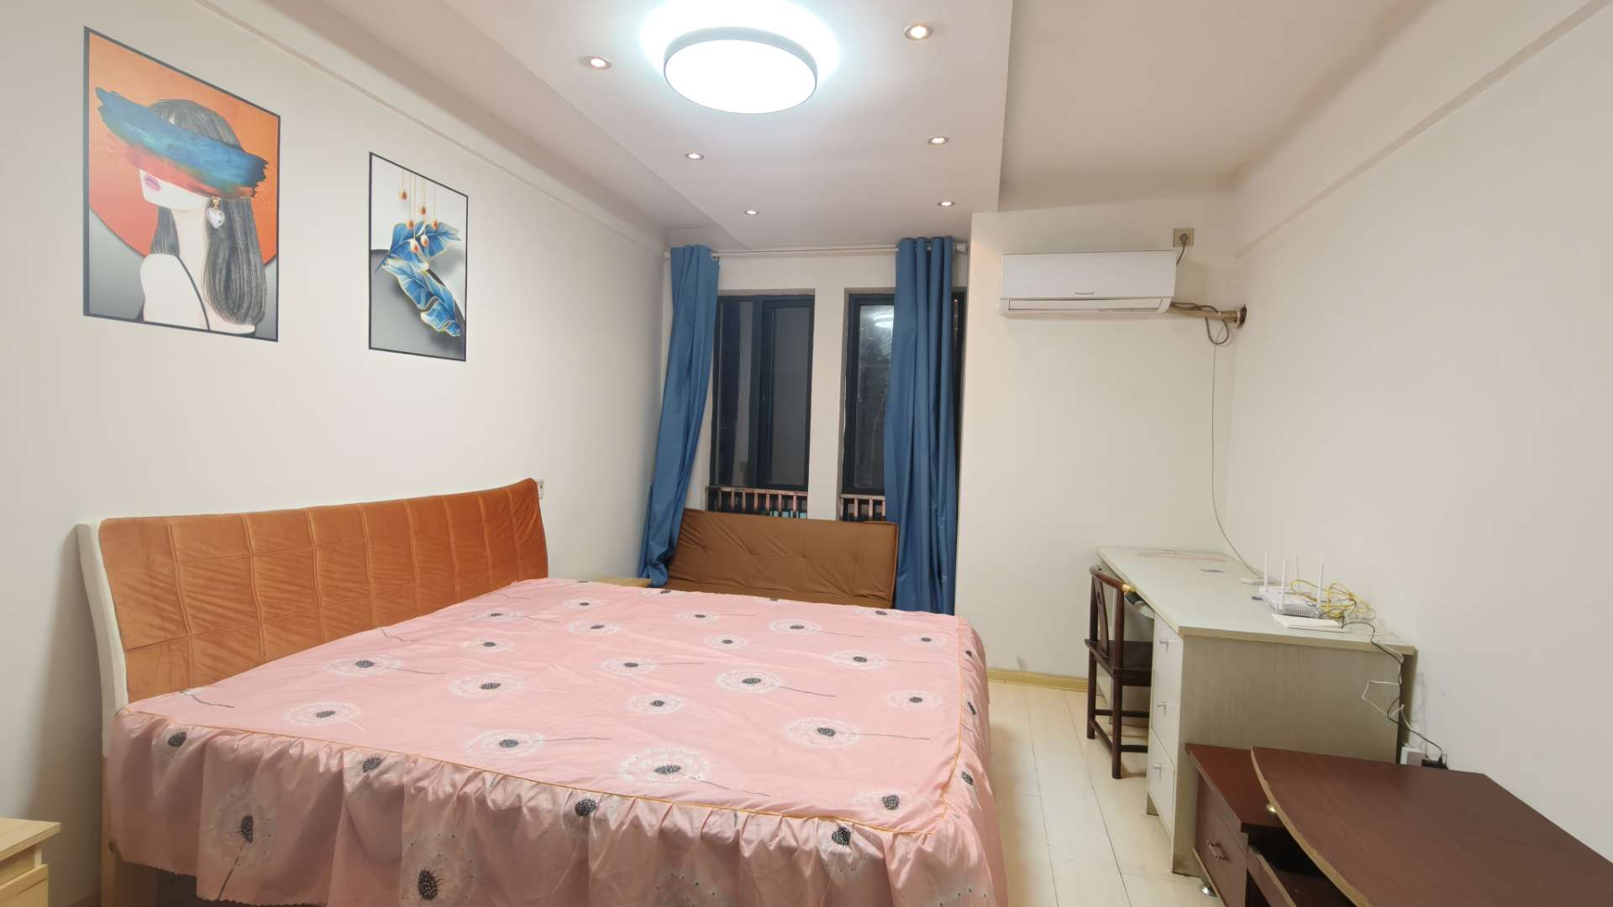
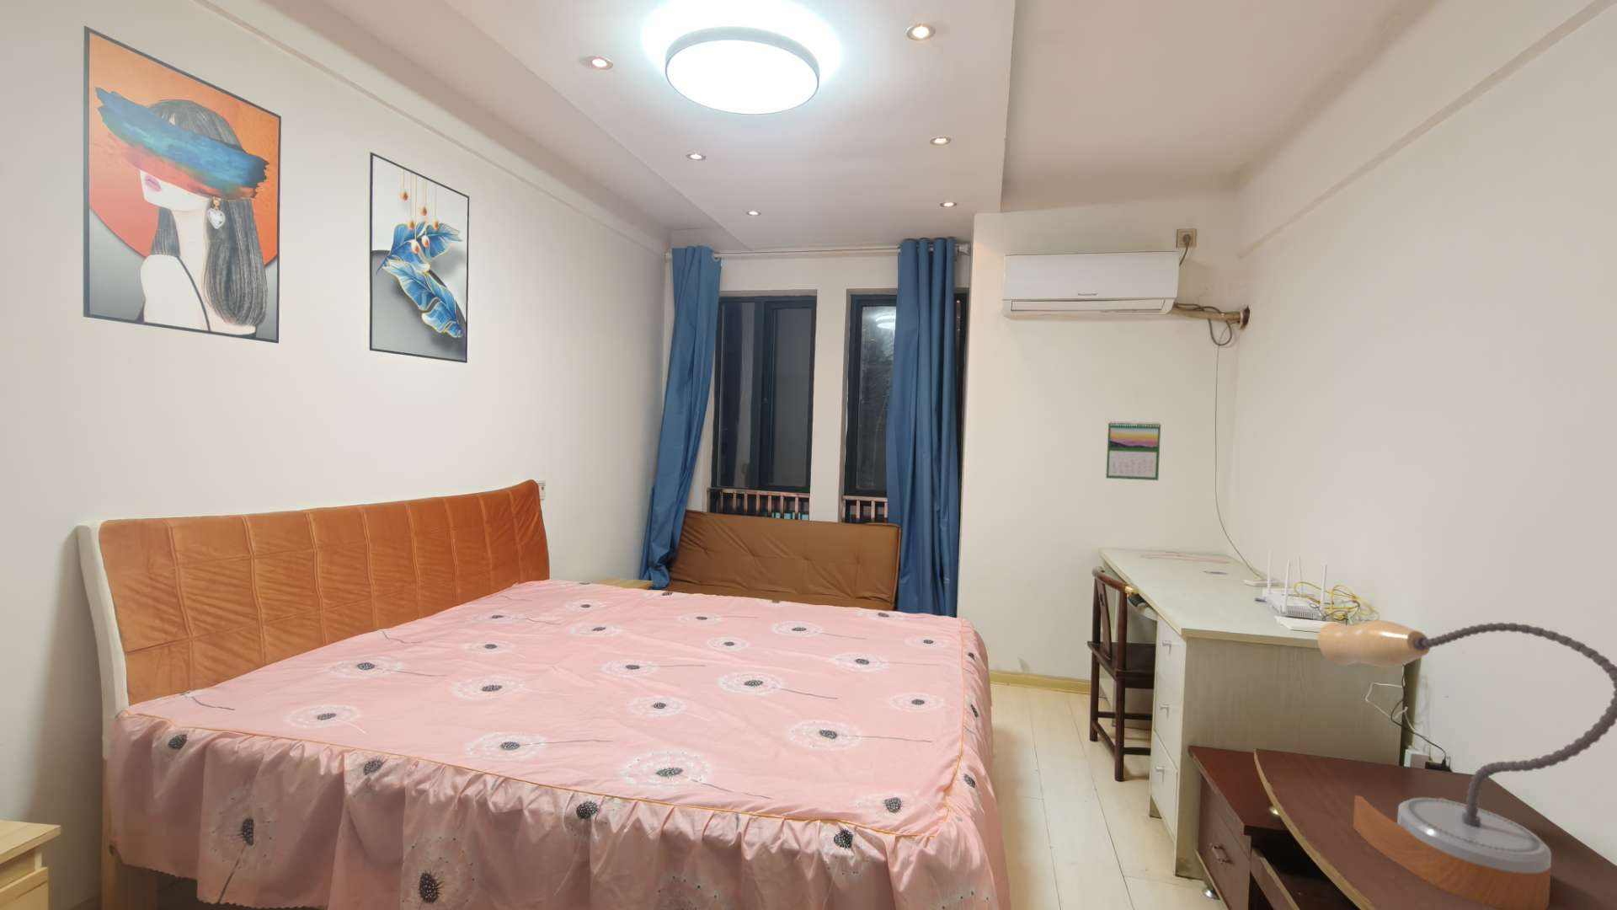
+ calendar (1133, 450)
+ table lamp (1480, 767)
